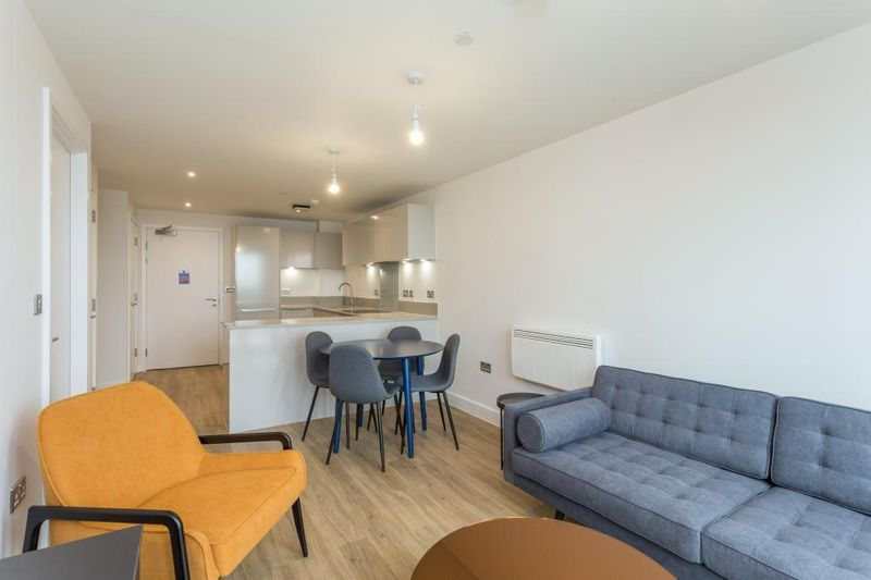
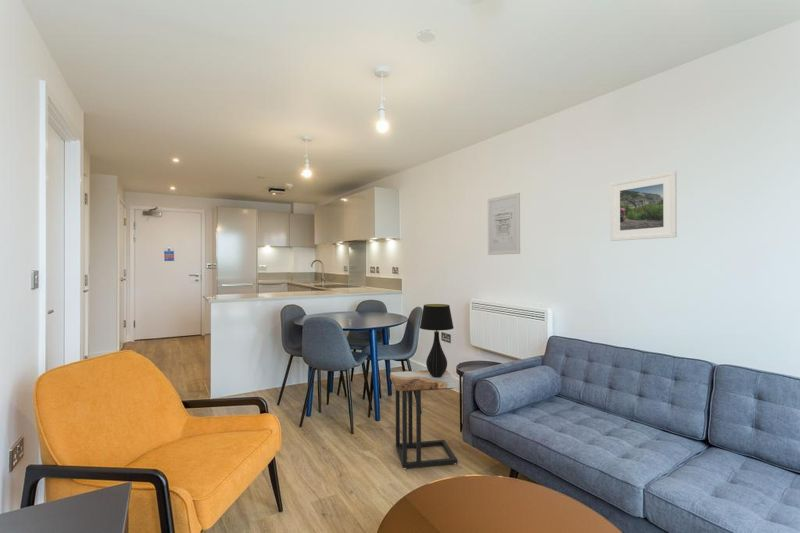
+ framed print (641, 208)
+ wall art (503, 225)
+ table lamp (436, 340)
+ side table (420, 416)
